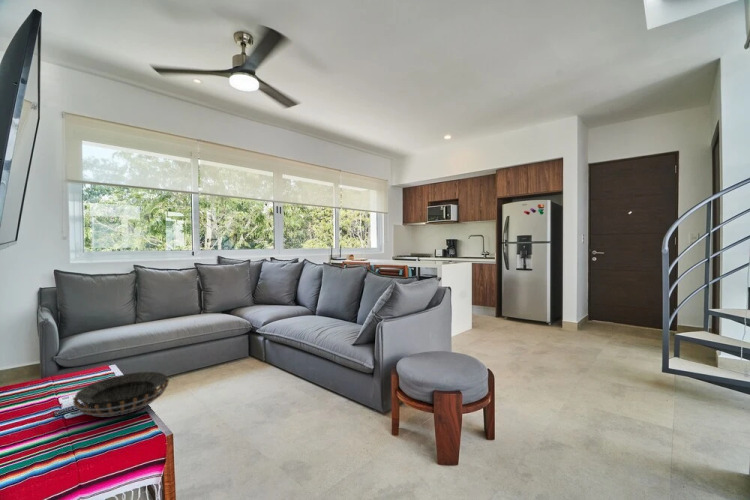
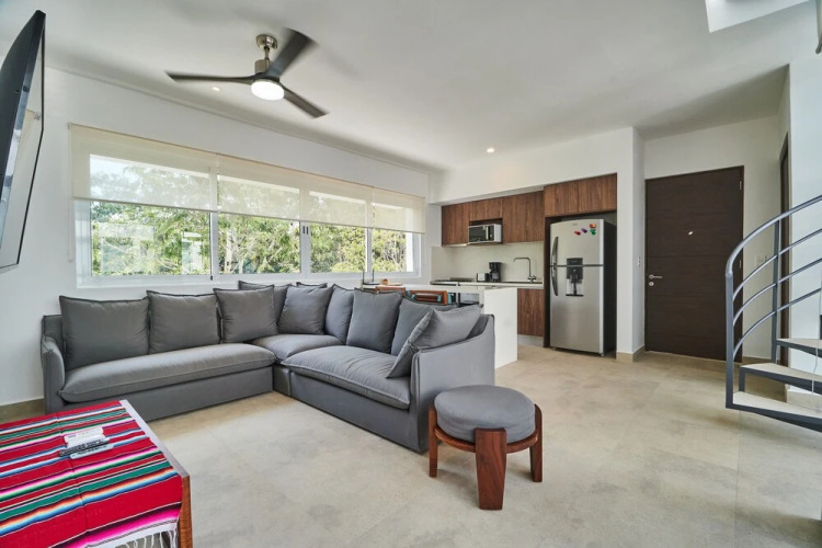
- decorative bowl (124, 397)
